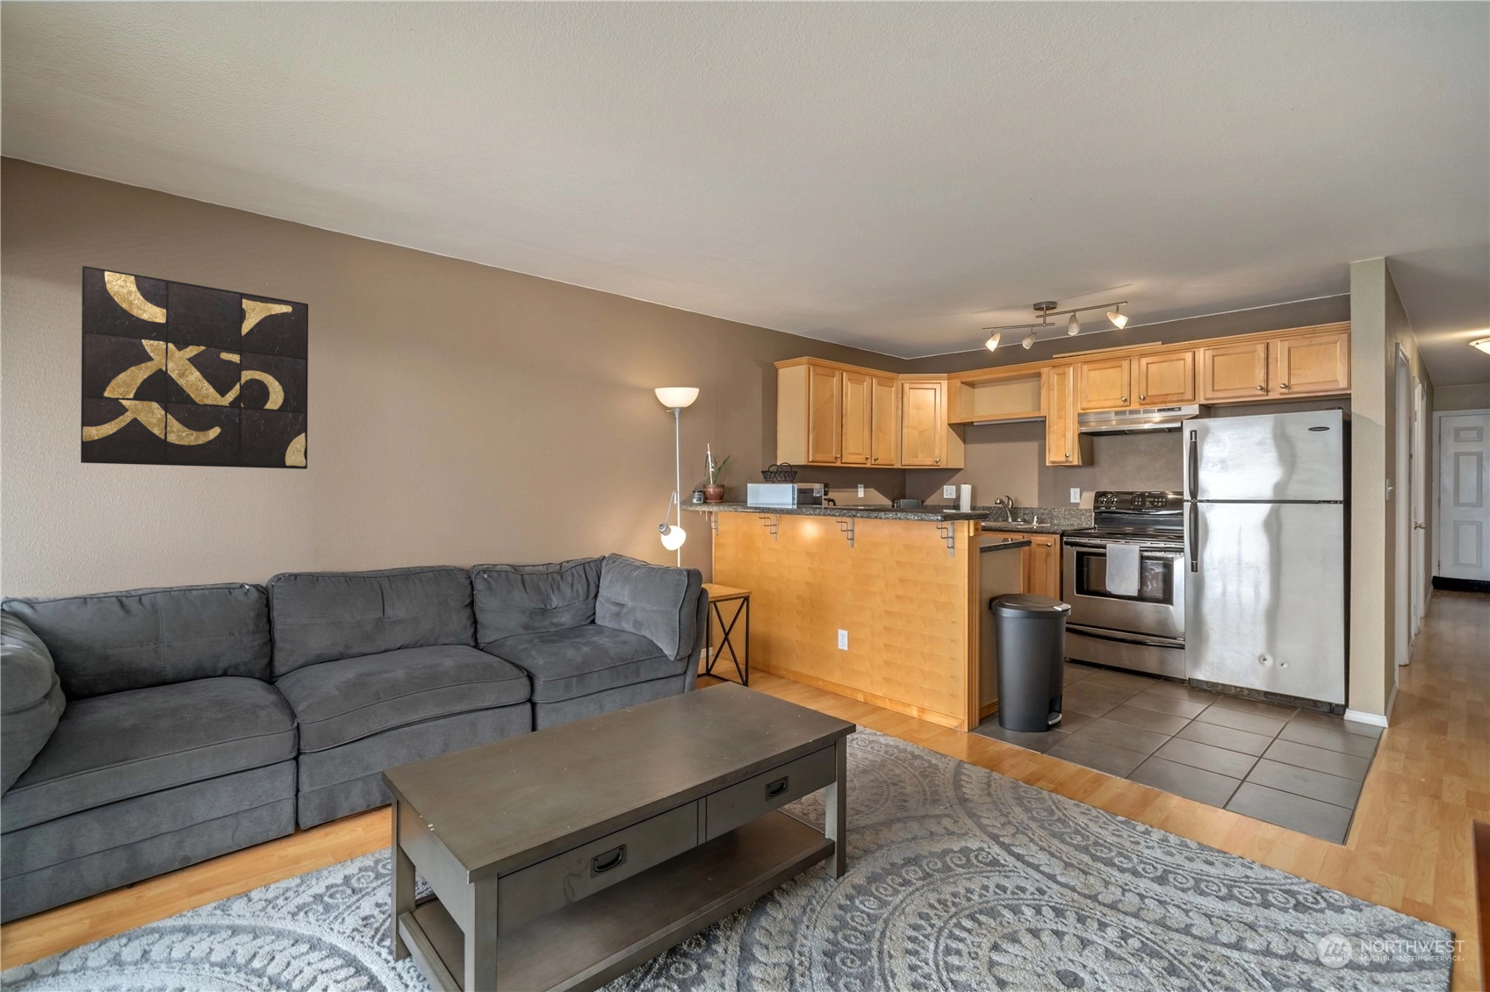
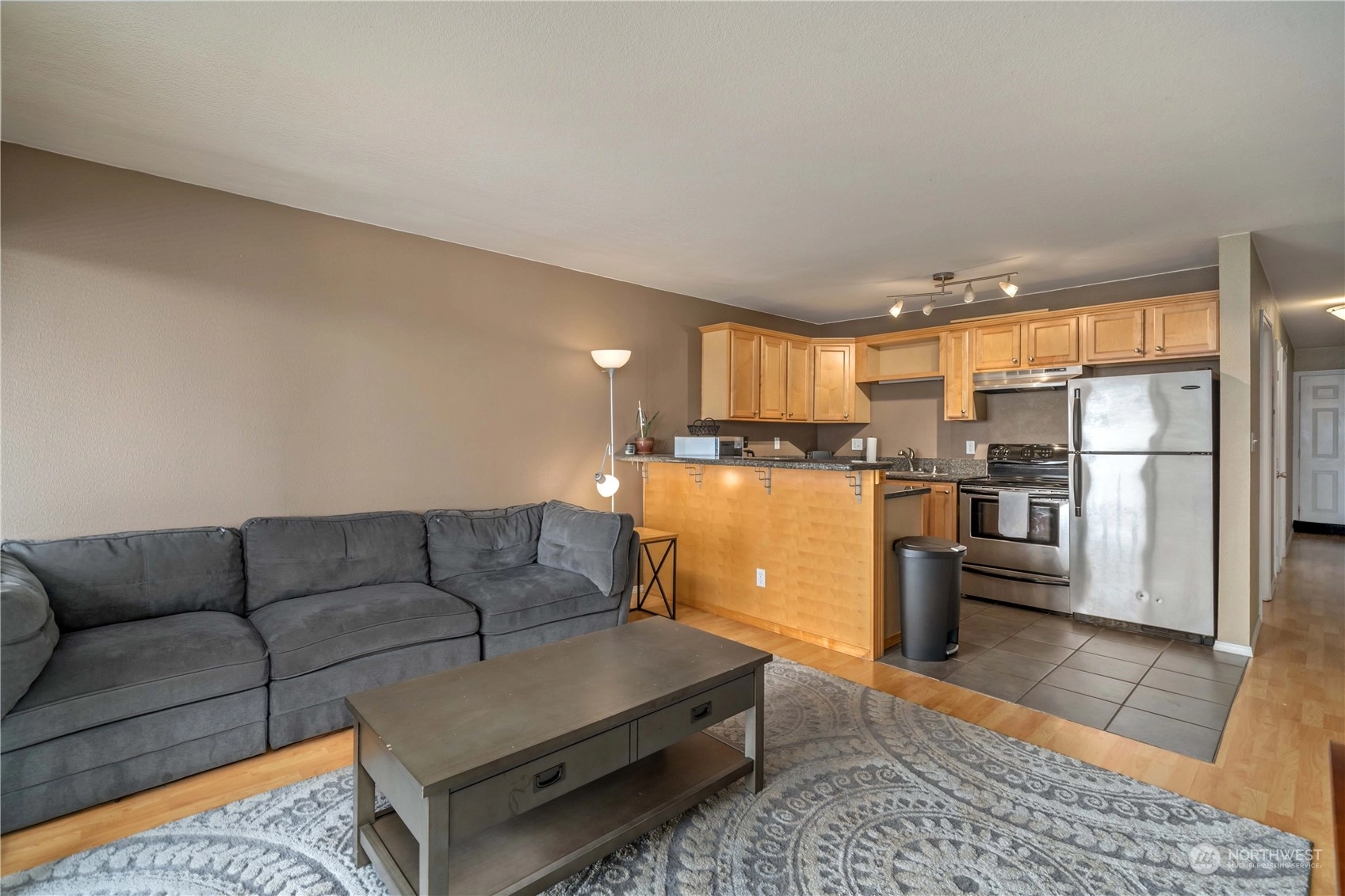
- wall art (204, 376)
